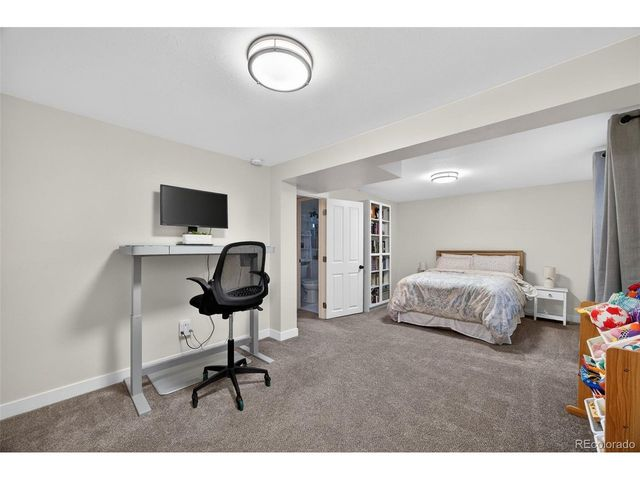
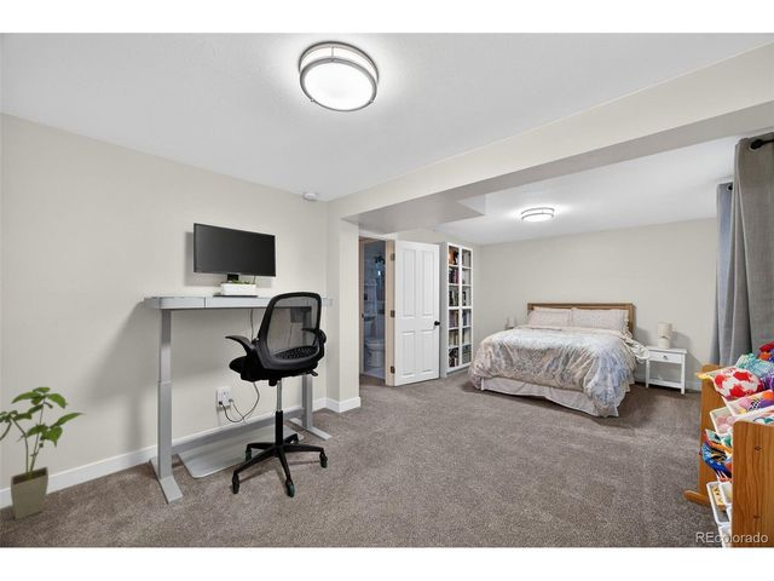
+ house plant (42, 447)
